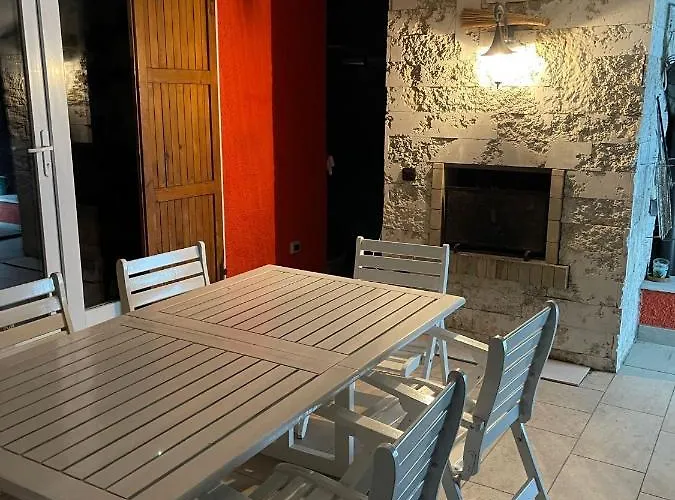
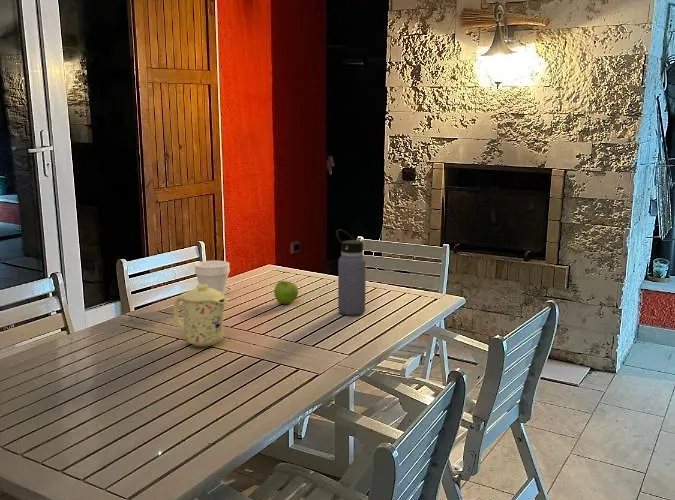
+ fruit (286, 291)
+ water bottle (350, 271)
+ cup (212, 282)
+ mug (200, 314)
